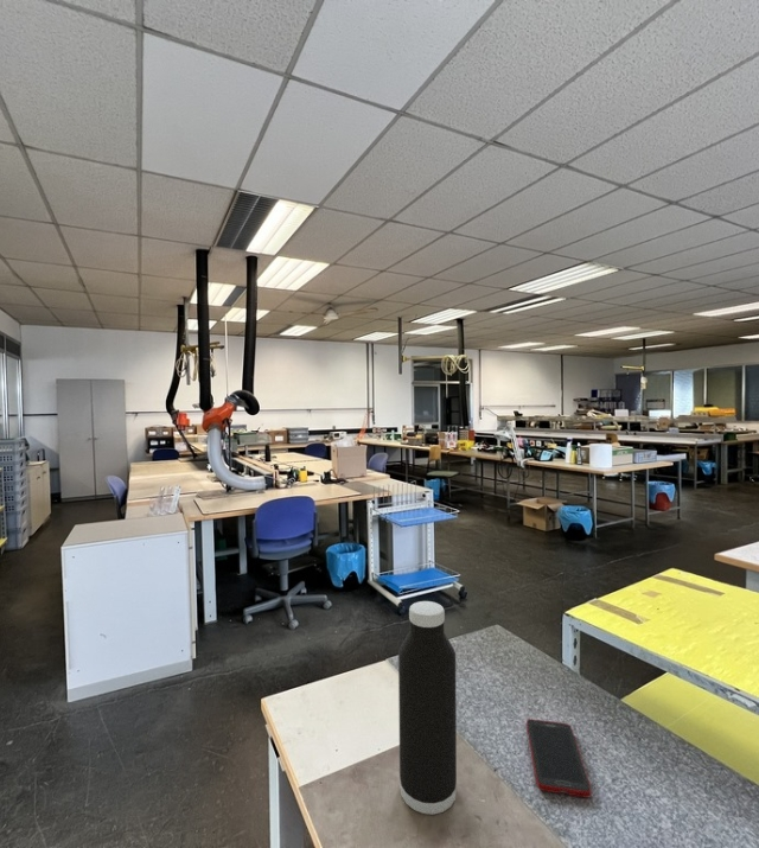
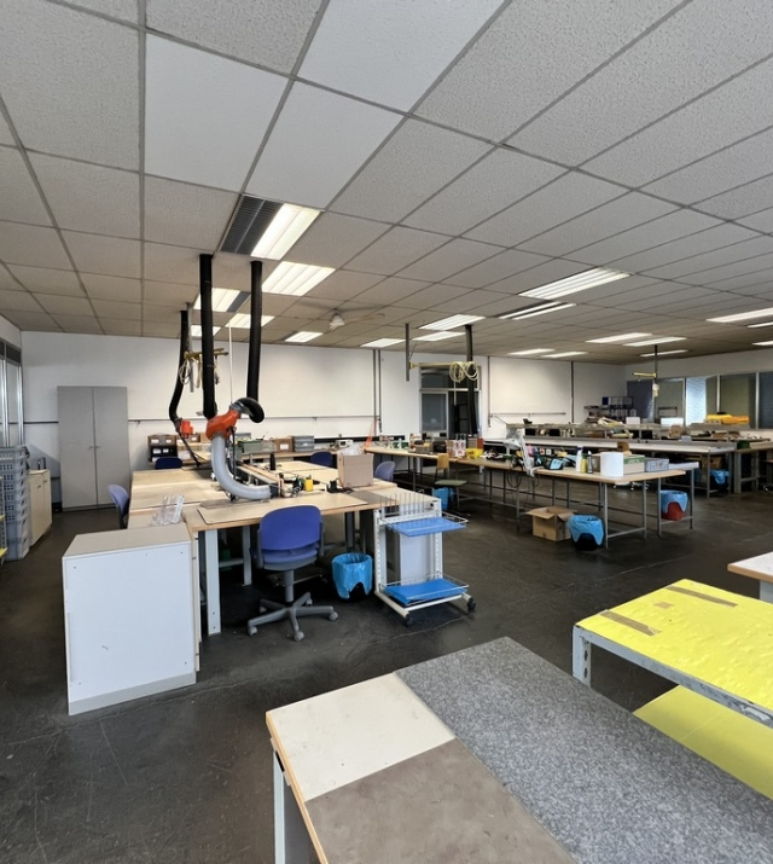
- water bottle (426, 699)
- cell phone (555, 754)
